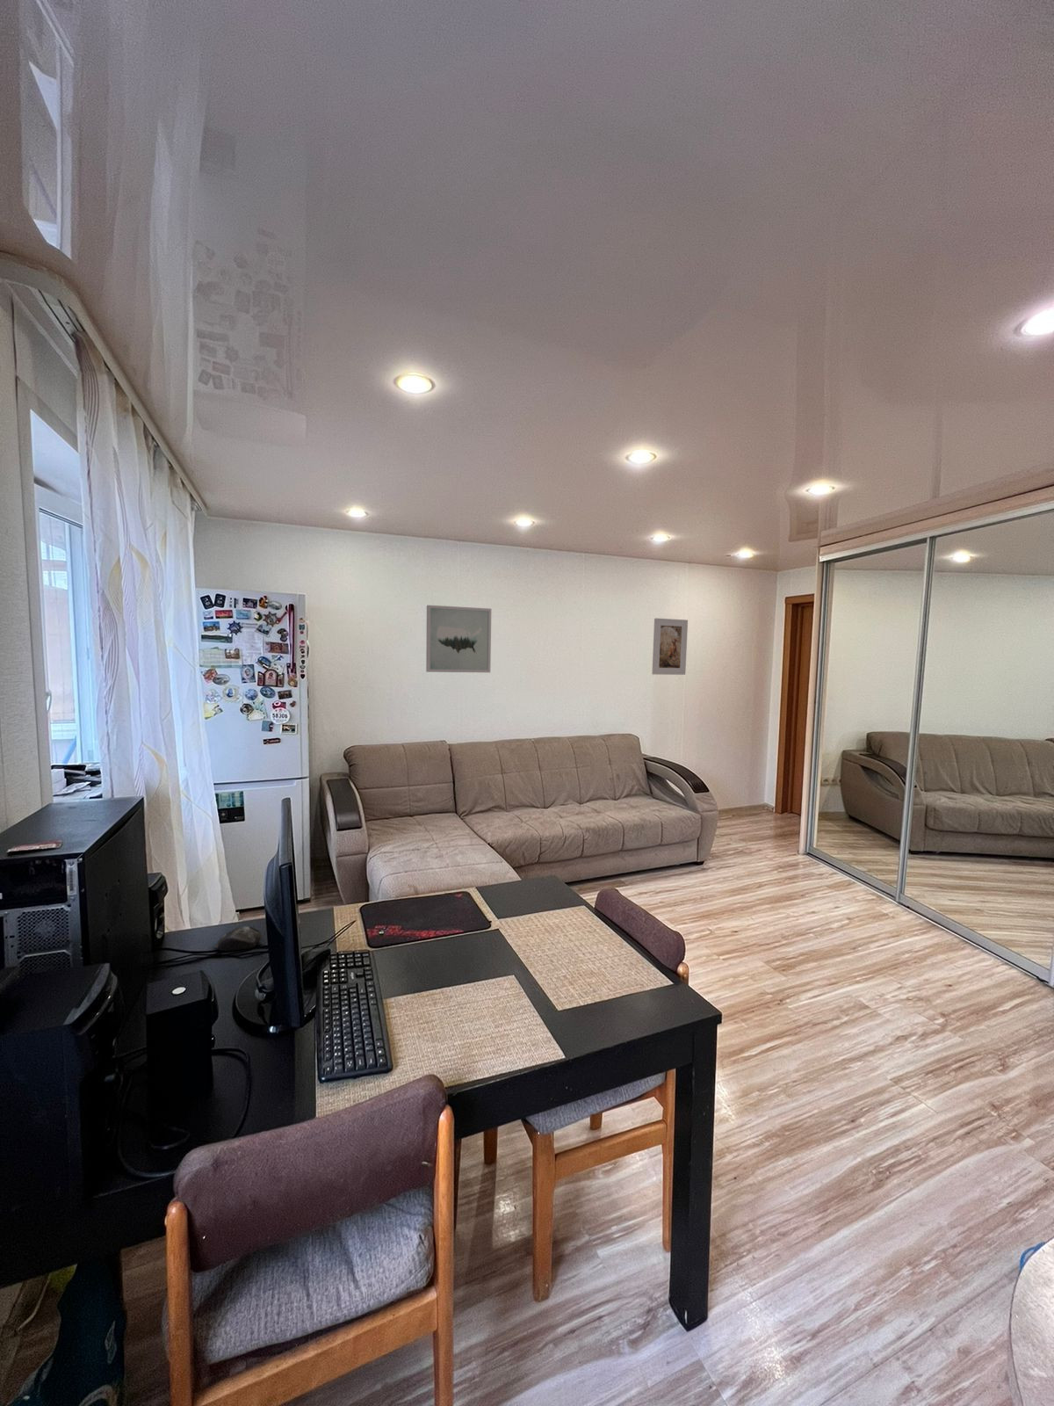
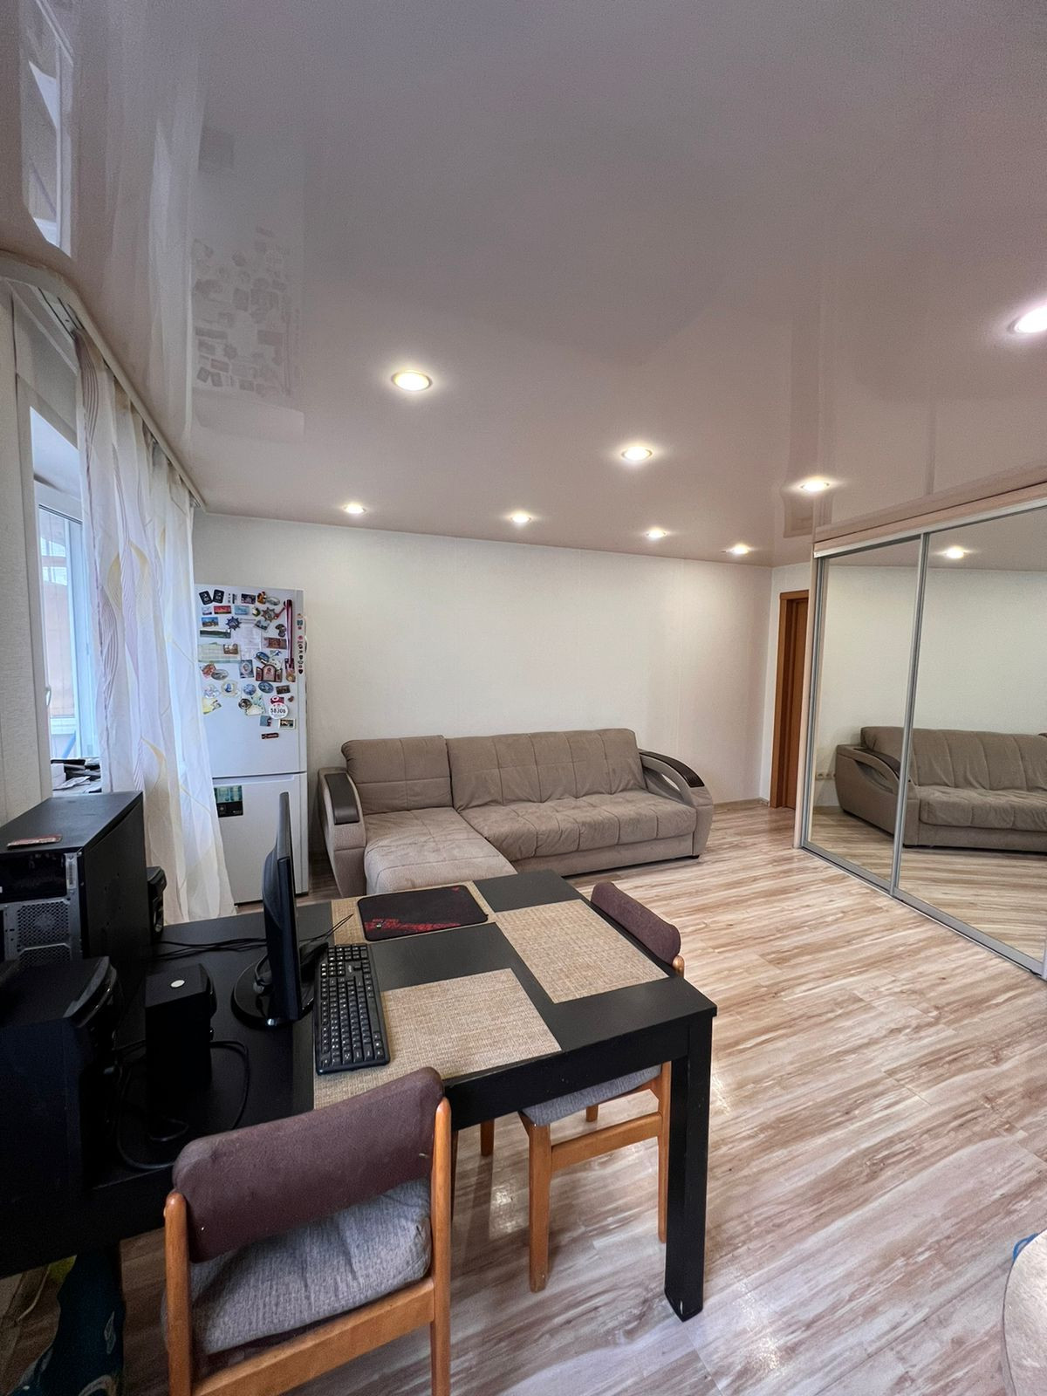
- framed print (670, 647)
- wall art (458, 640)
- computer mouse (239, 937)
